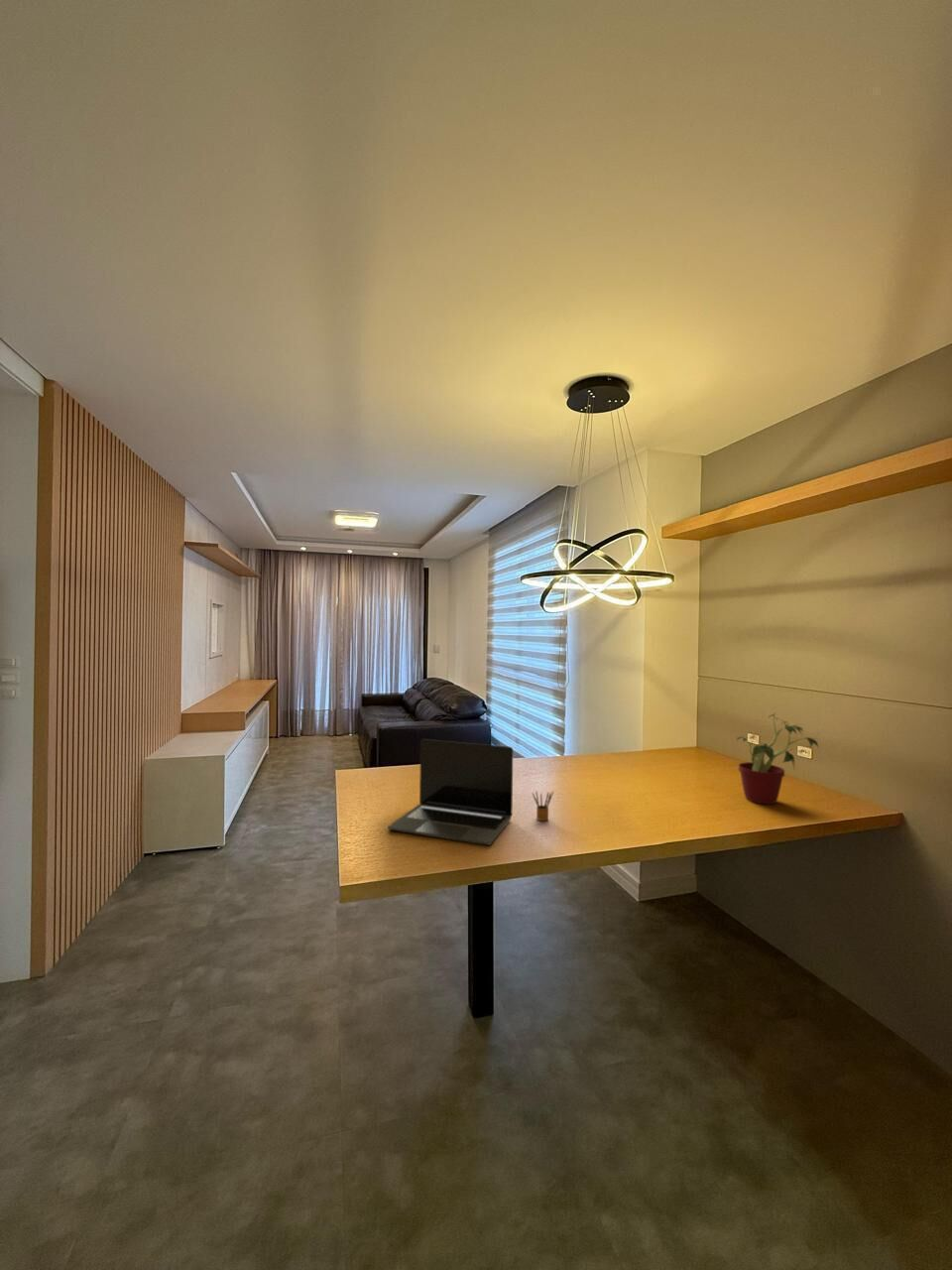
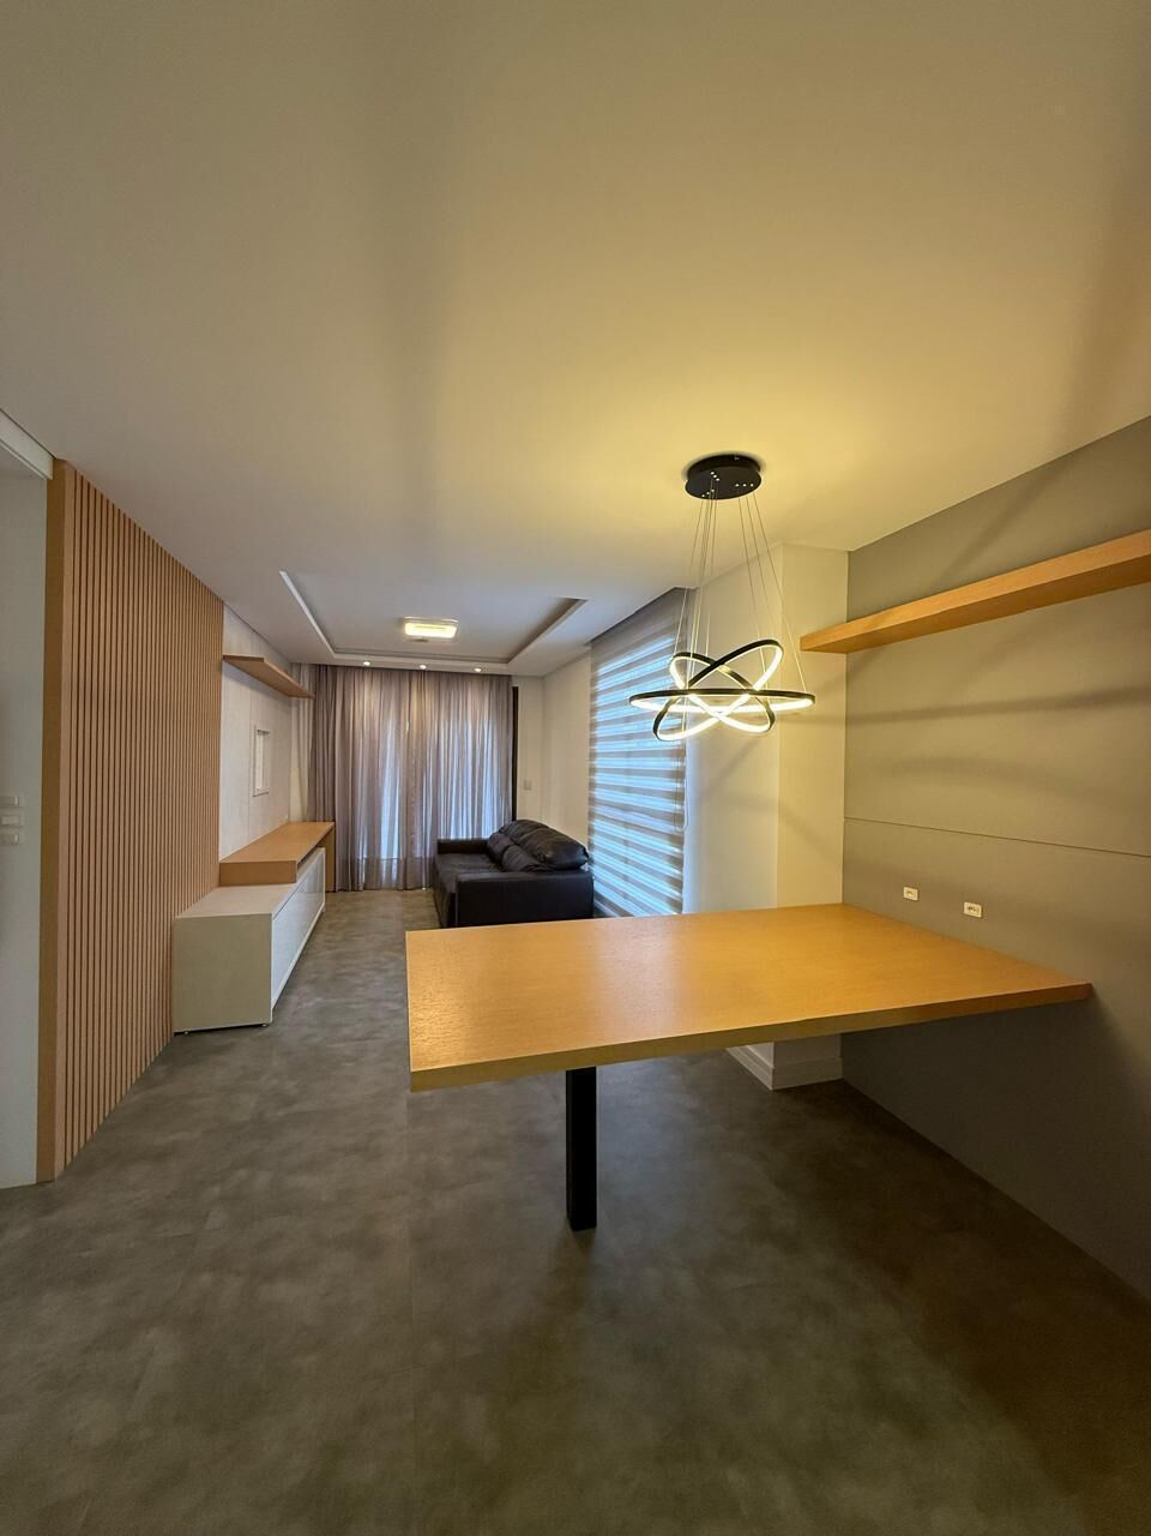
- laptop (452, 787)
- potted plant (777, 755)
- pencil box (541, 804)
